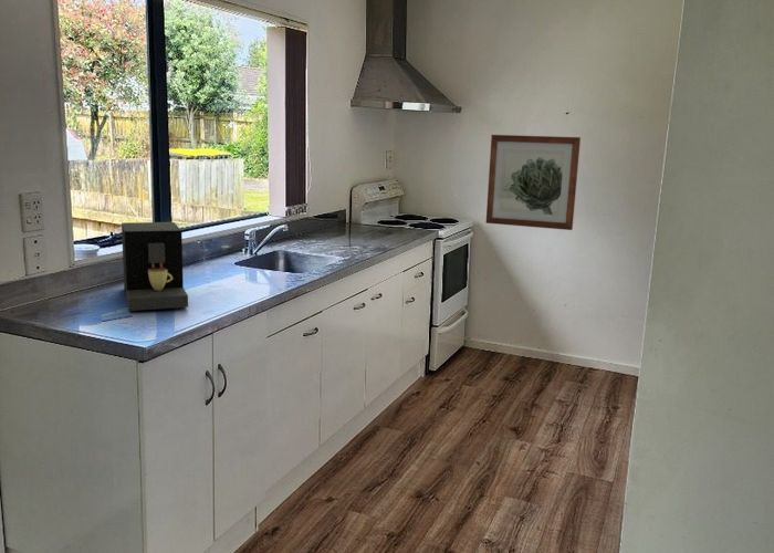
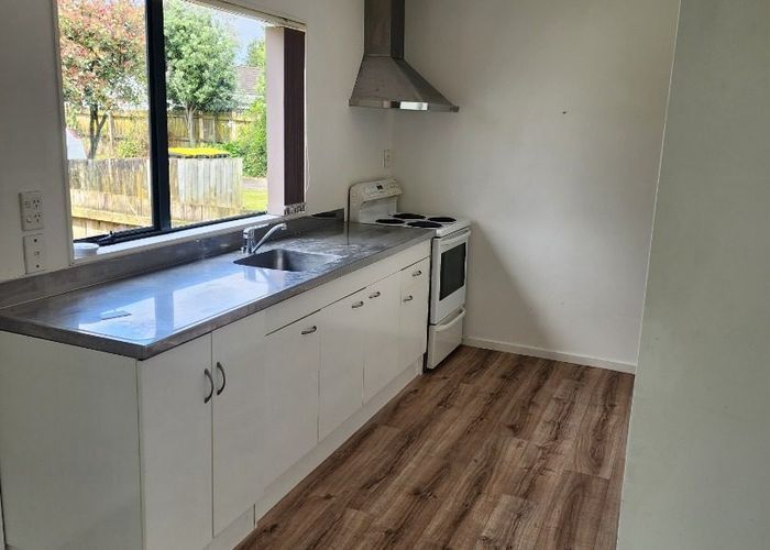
- coffee maker (153, 263)
- wall art (531, 181)
